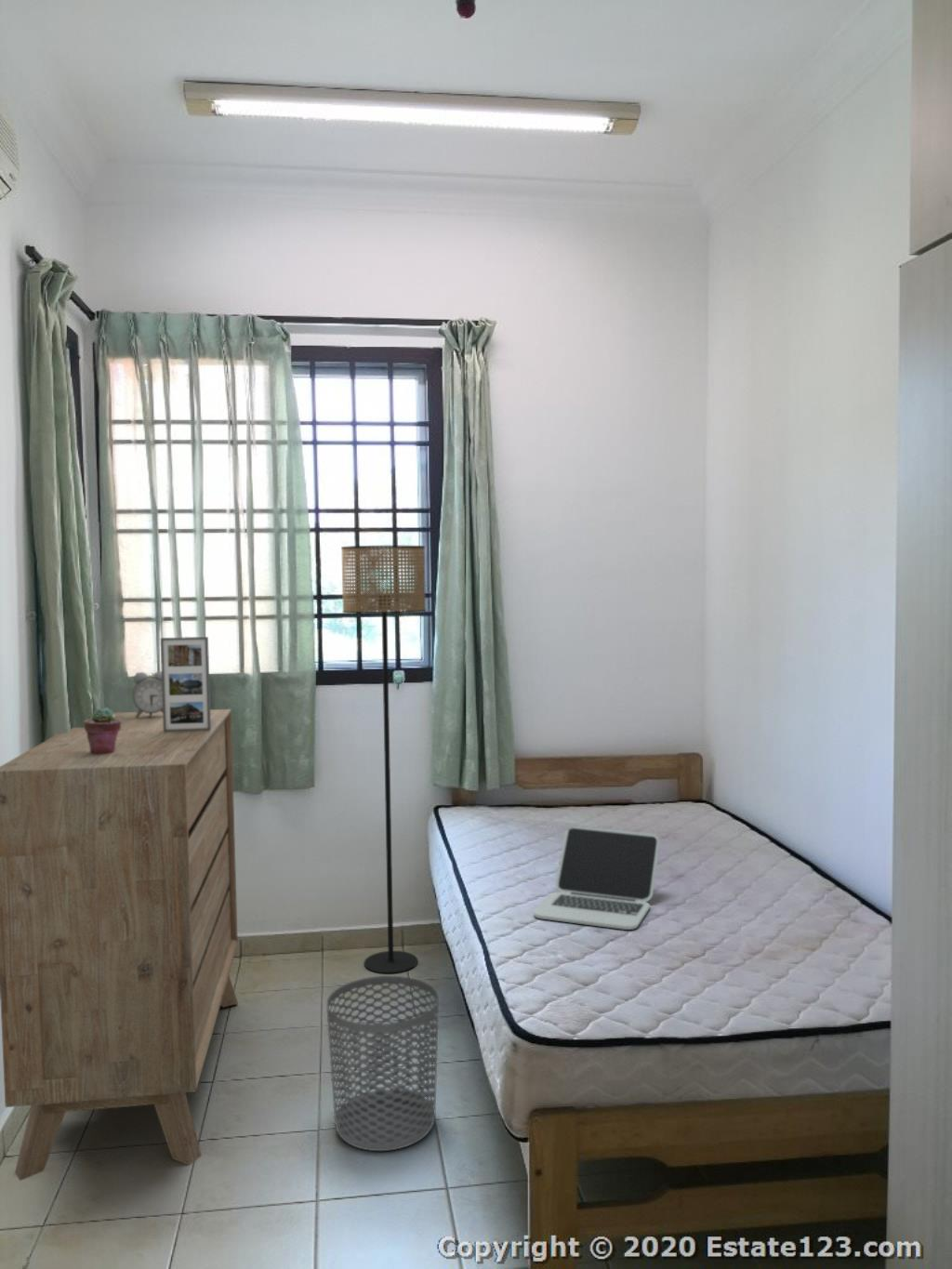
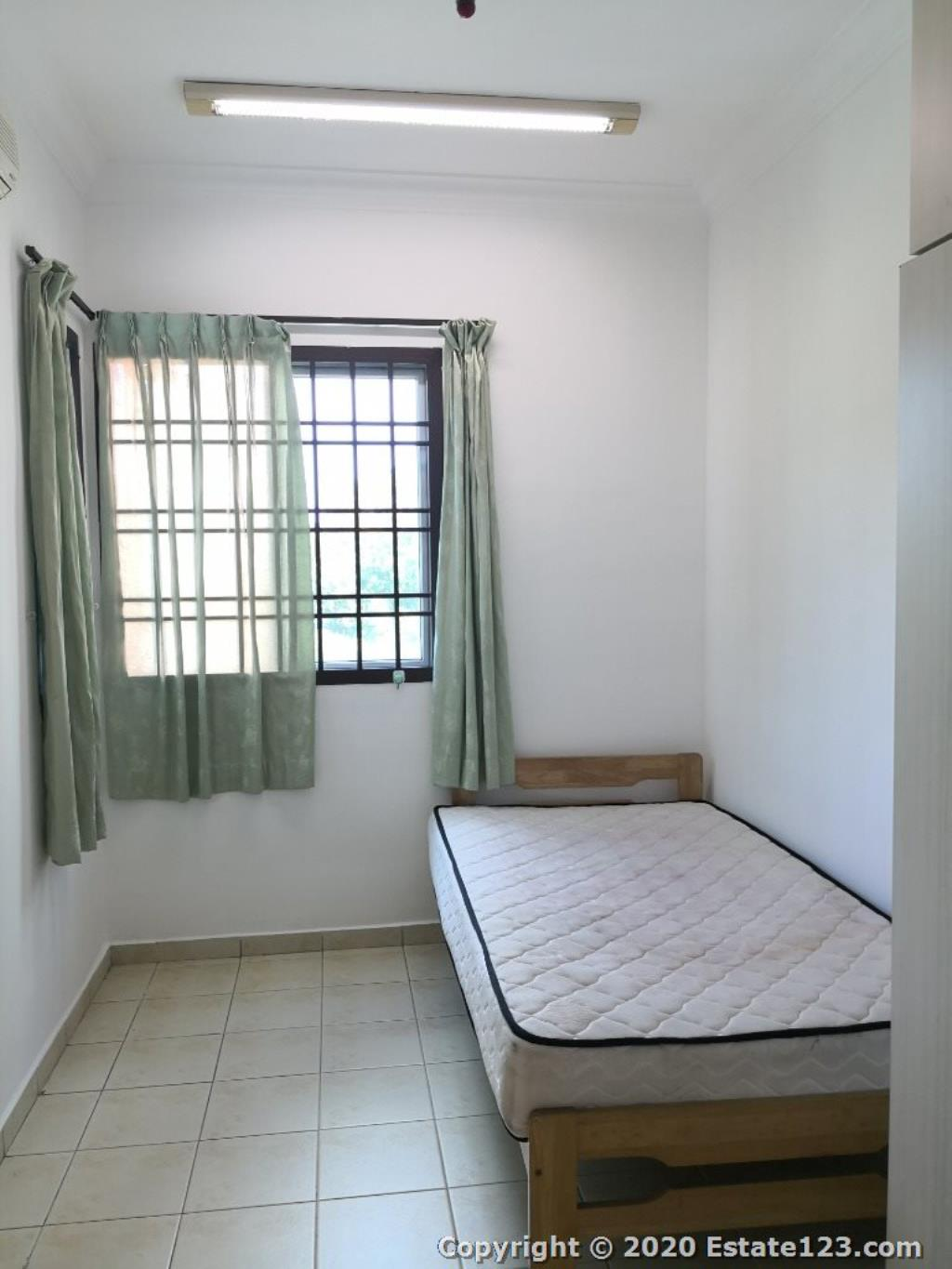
- waste bin (384, 1062)
- alarm clock (151, 694)
- floor lamp (387, 757)
- potted succulent (102, 729)
- dresser (139, 906)
- photo frame (185, 683)
- laptop (598, 874)
